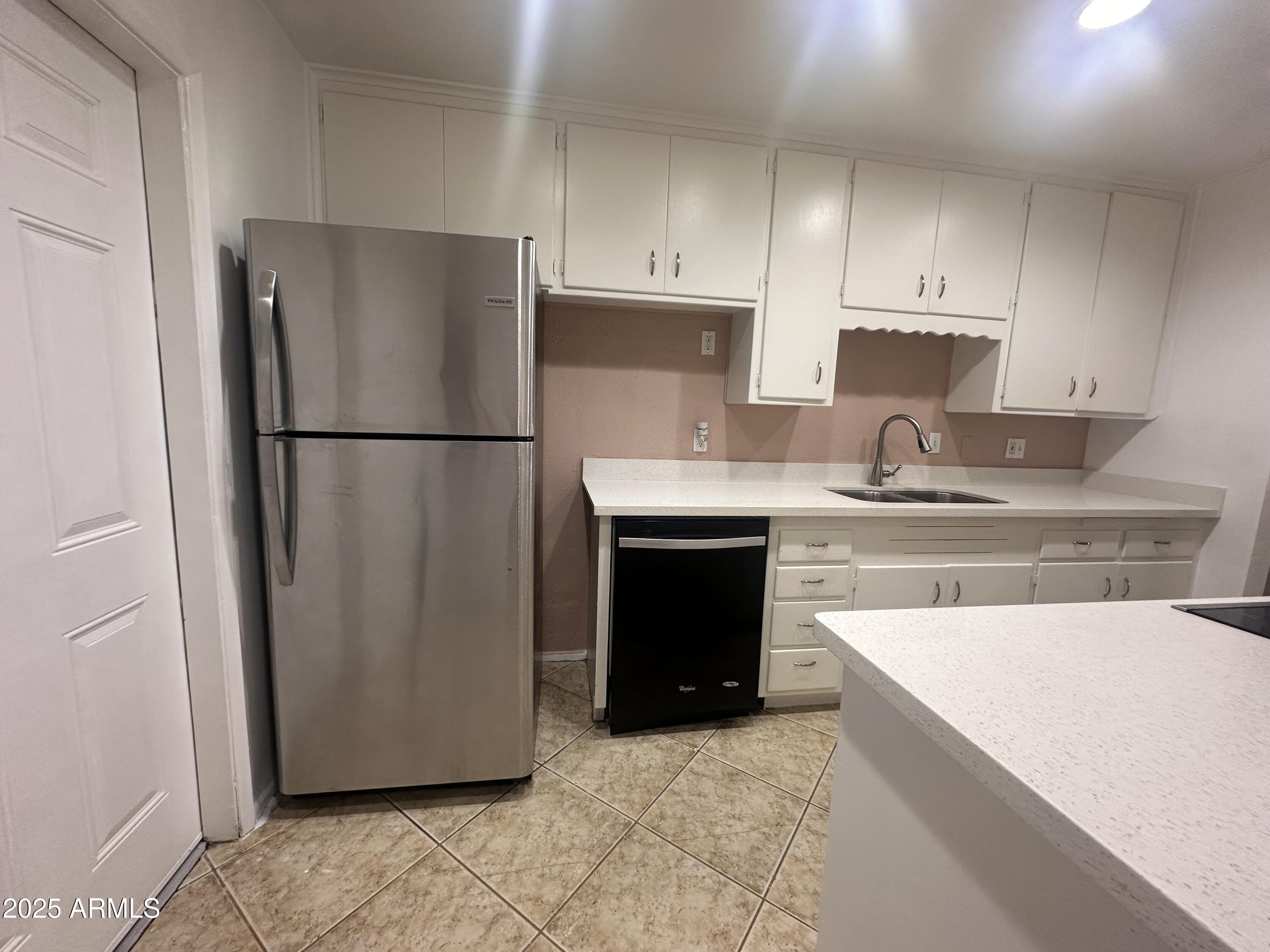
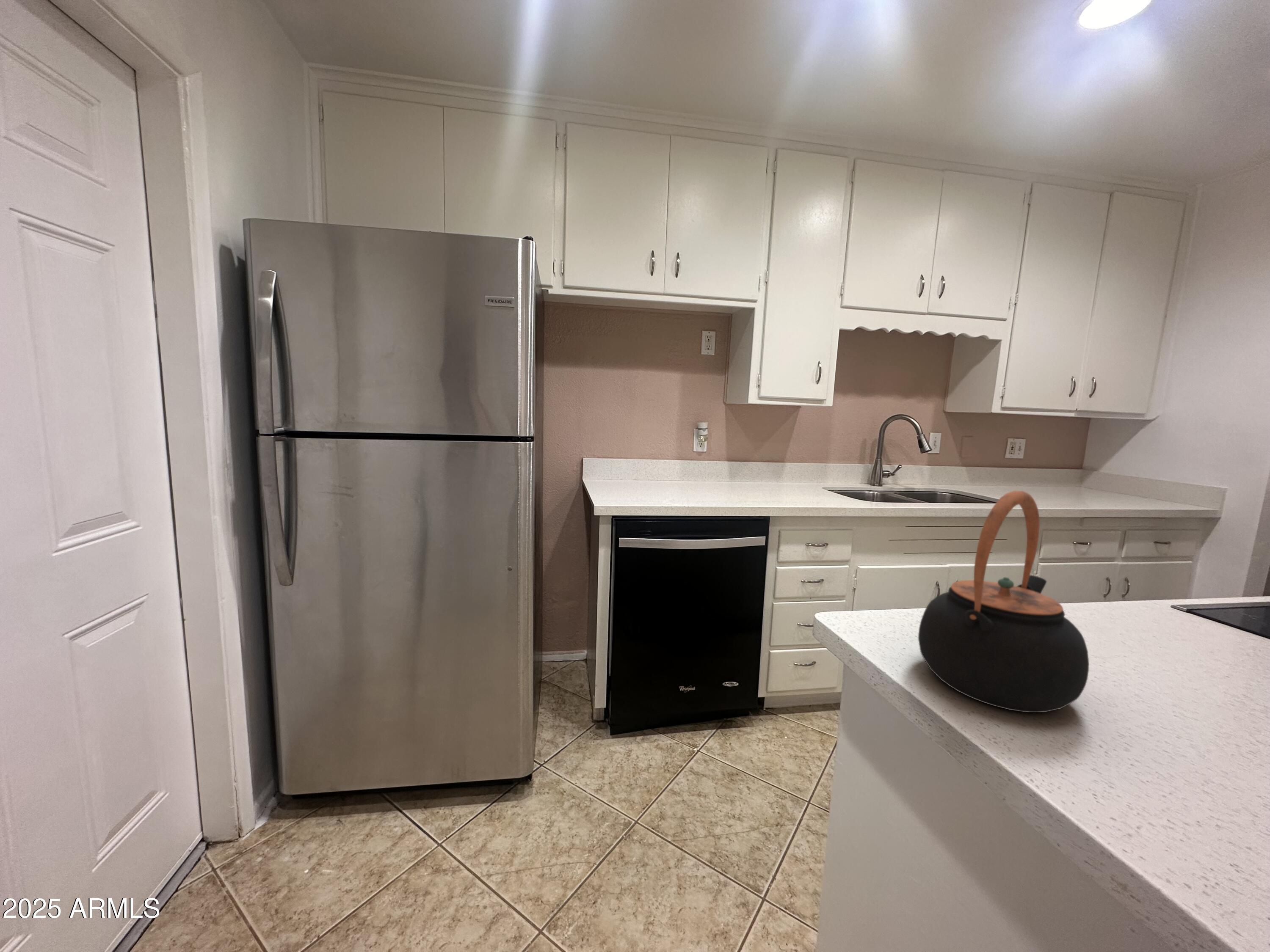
+ teapot (1010, 586)
